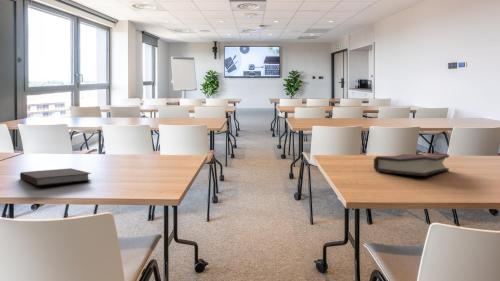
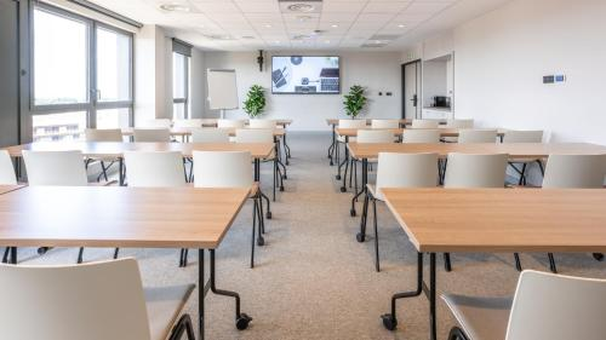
- hardback book (411, 162)
- notebook (55, 176)
